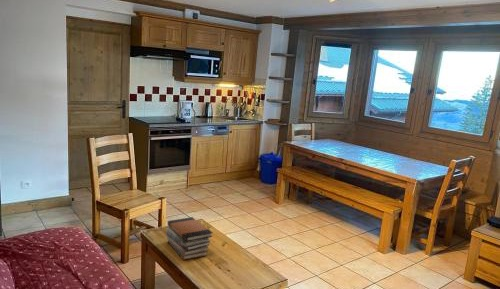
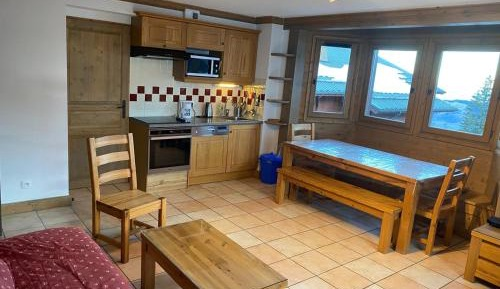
- book stack (188, 237)
